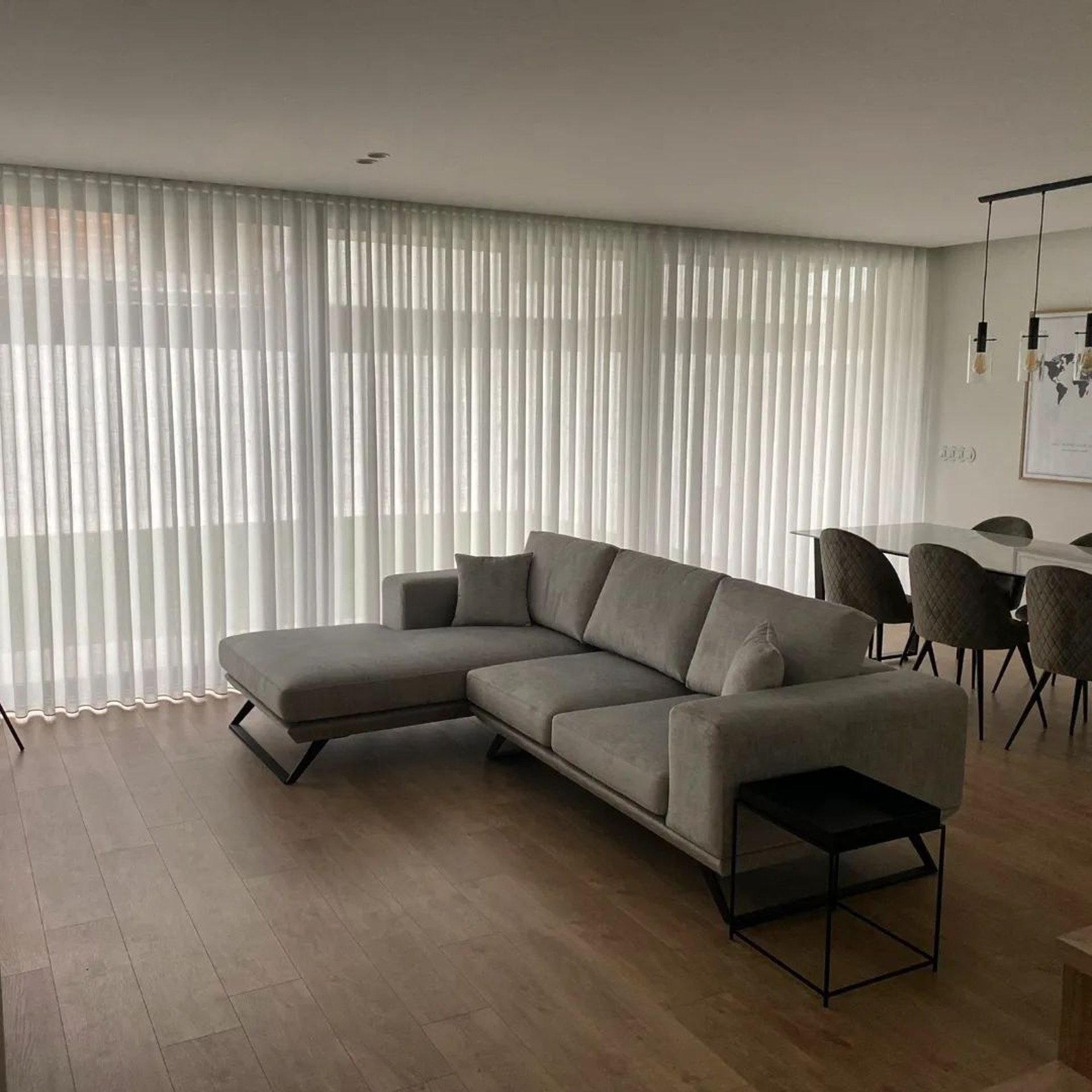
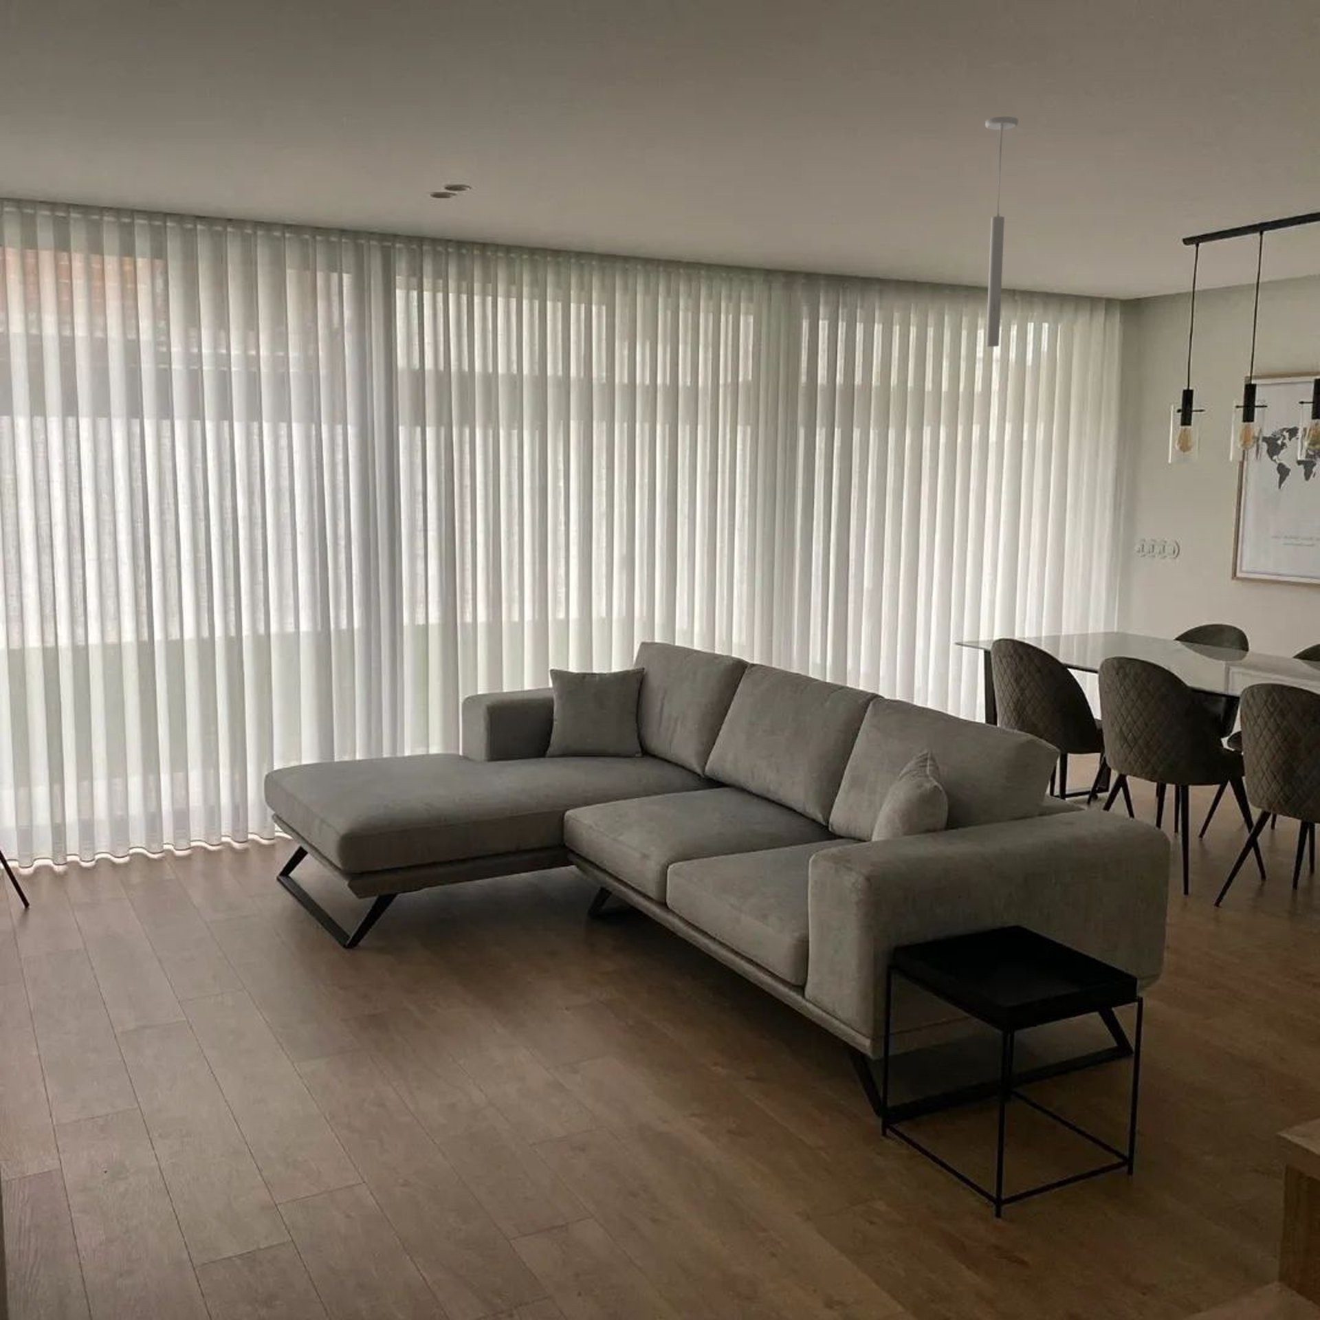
+ ceiling light (997, 235)
